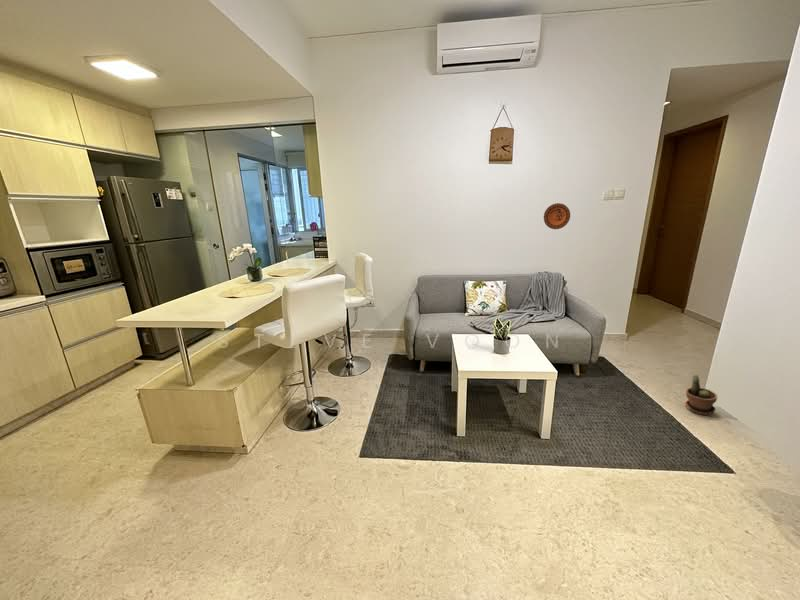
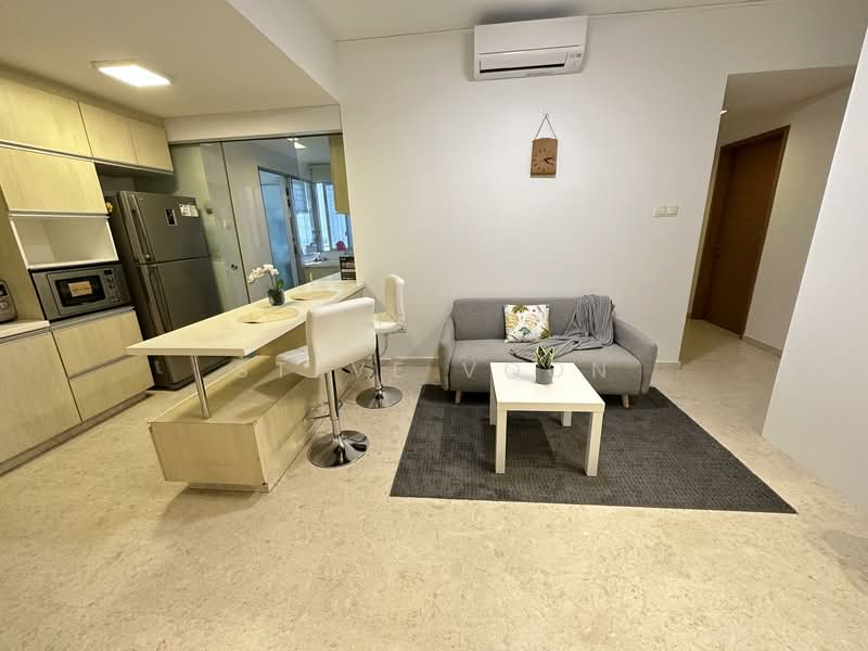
- potted plant (702, 394)
- decorative plate (556, 216)
